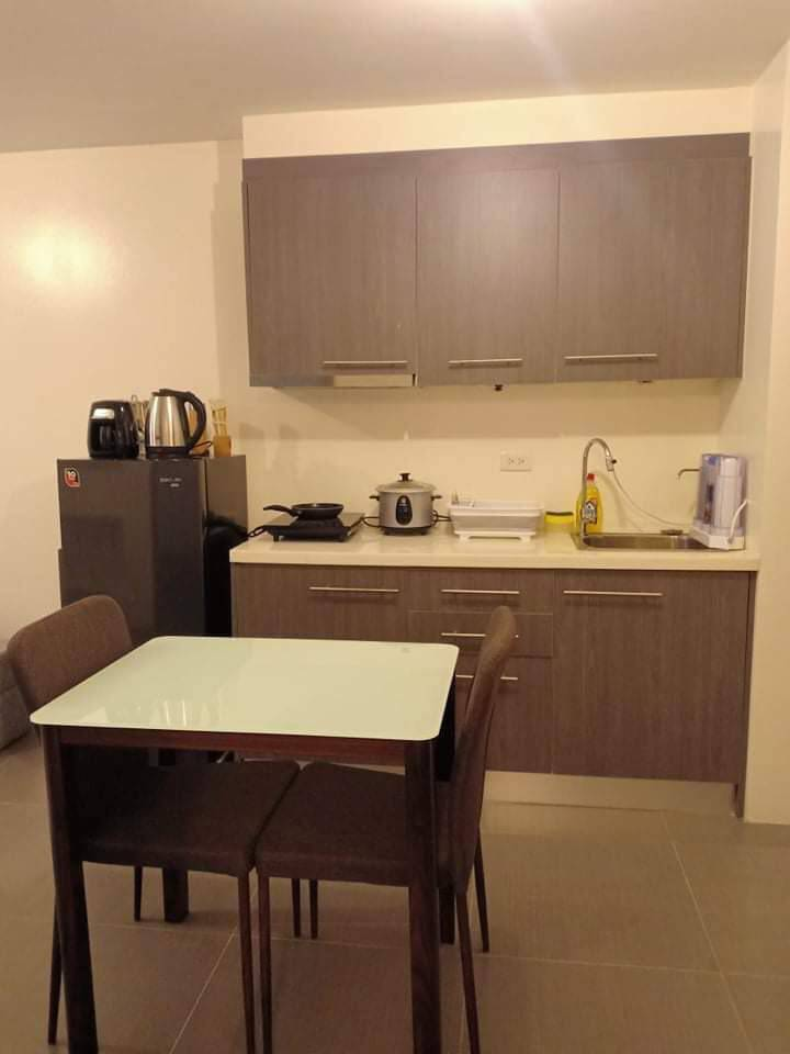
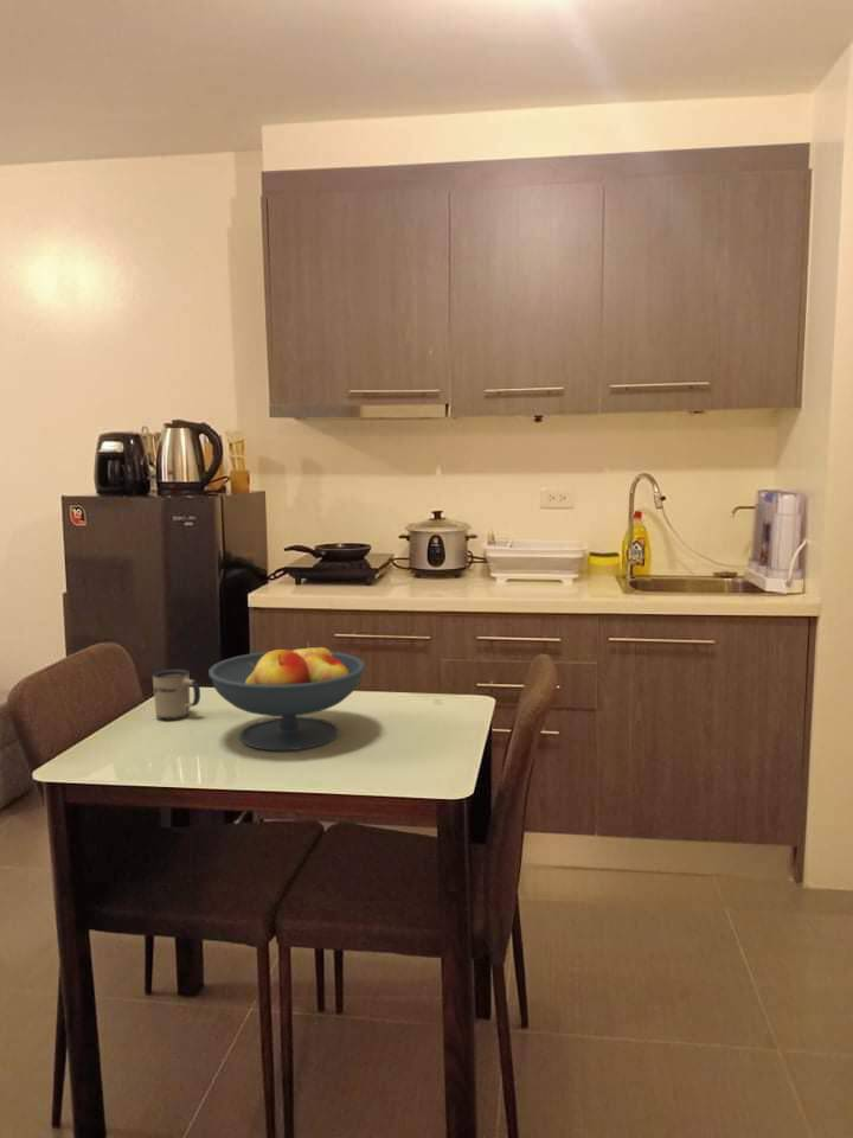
+ mug (177, 695)
+ fruit bowl (288, 688)
